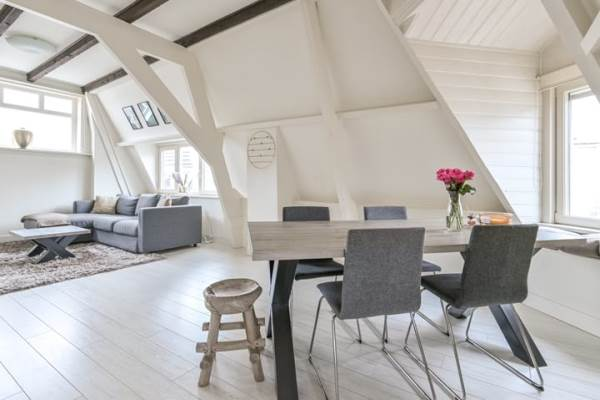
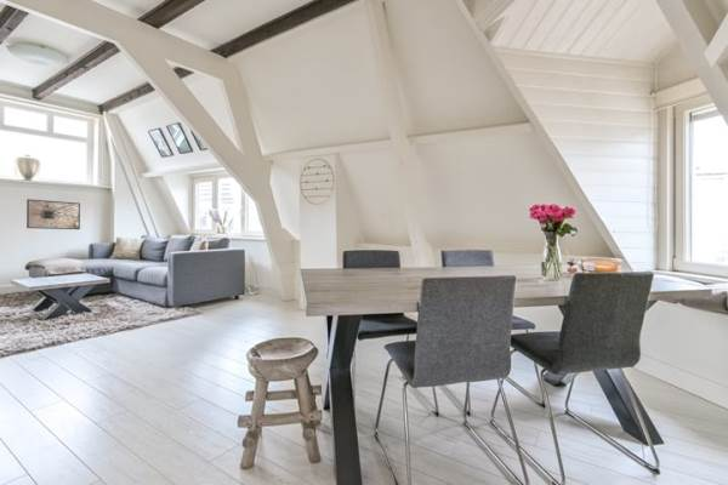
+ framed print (55, 215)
